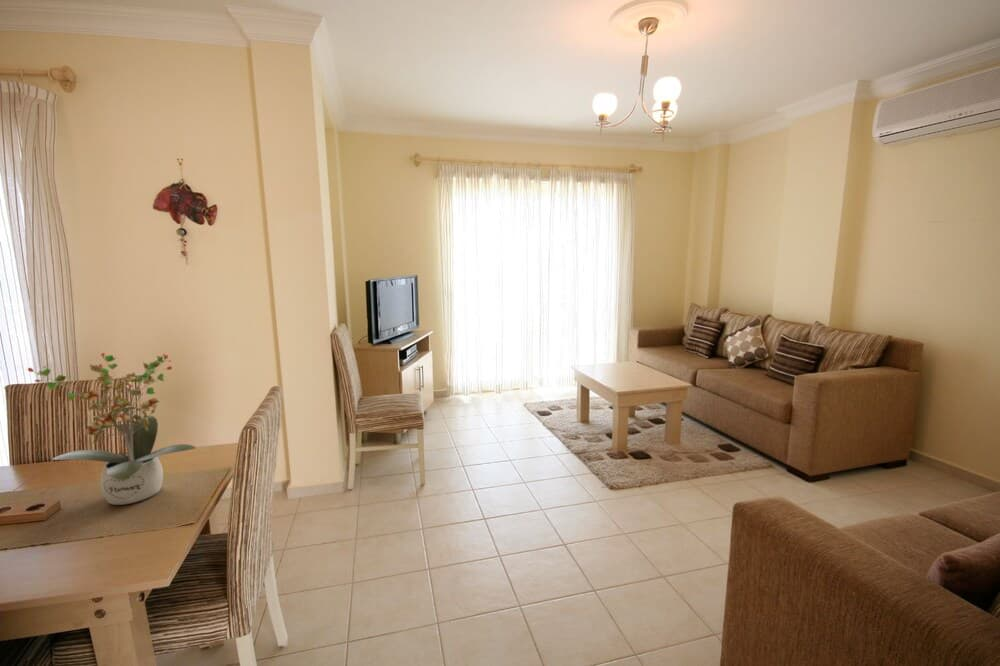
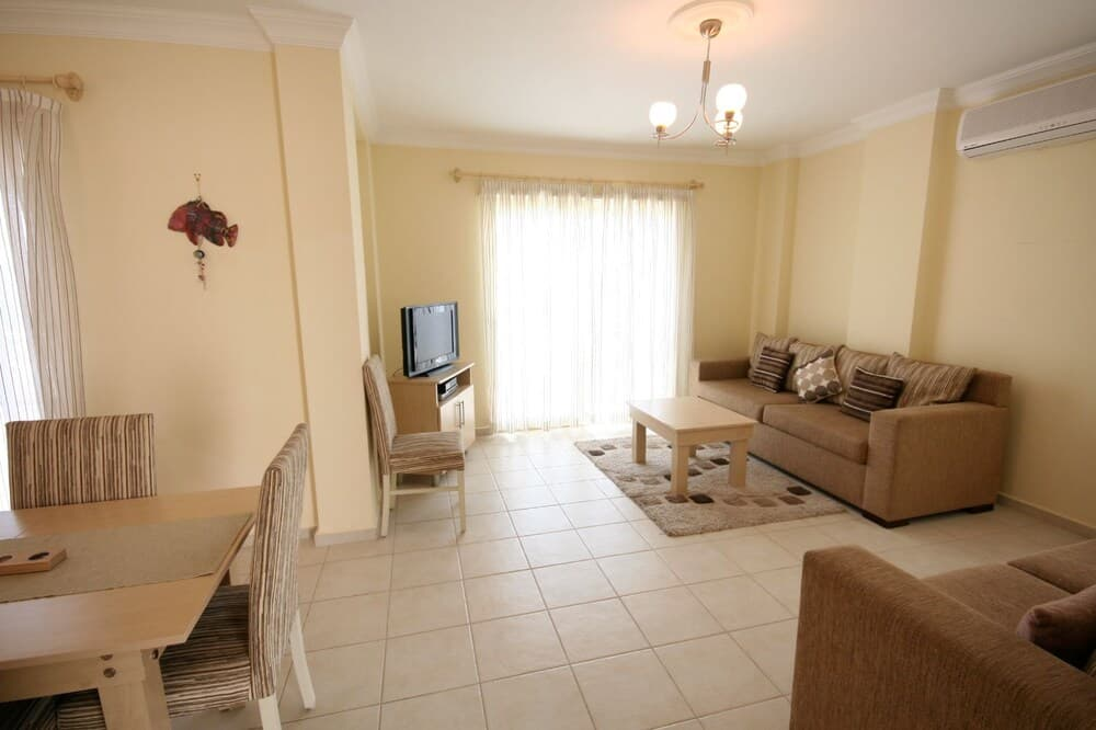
- potted plant (121, 426)
